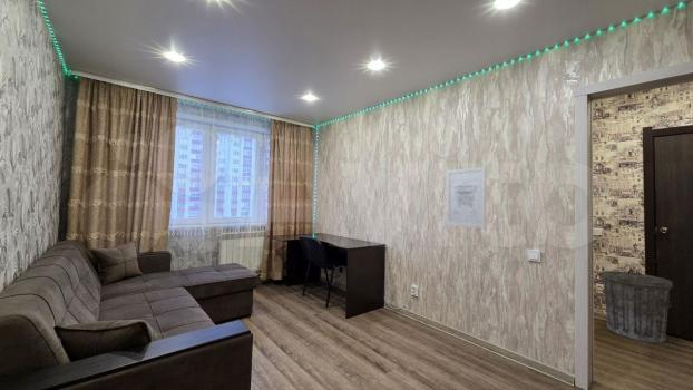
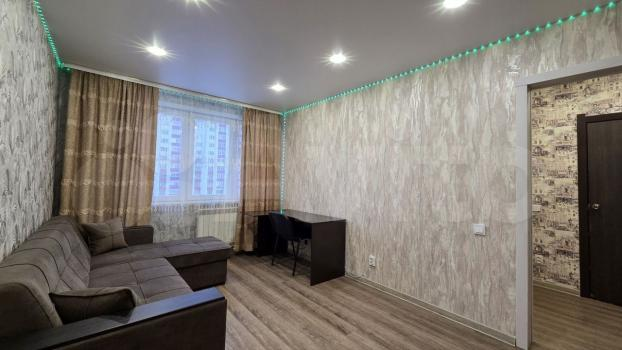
- wall art (465, 197)
- trash can (634, 301)
